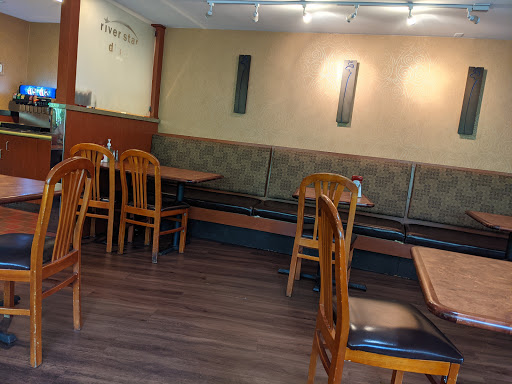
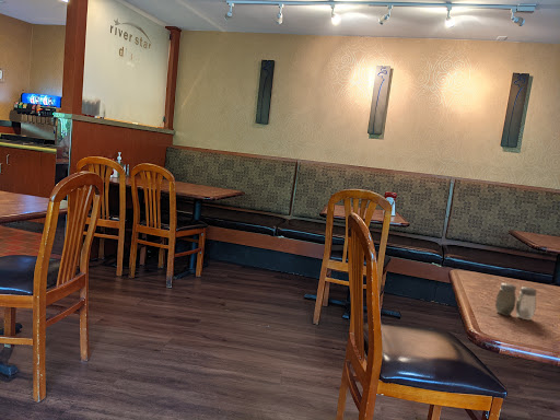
+ salt and pepper shaker (515, 300)
